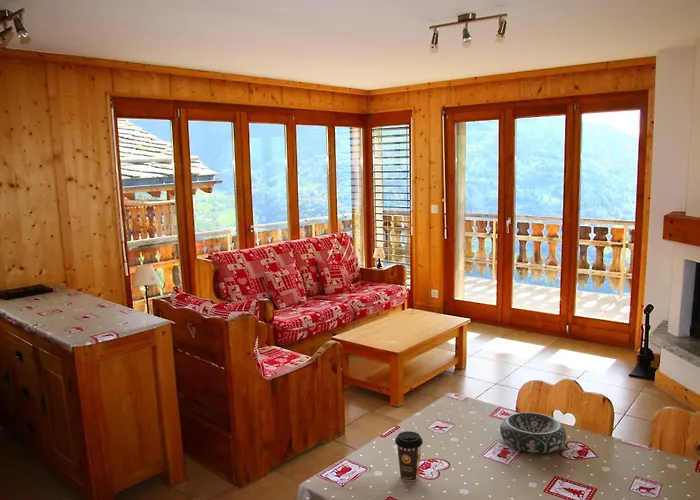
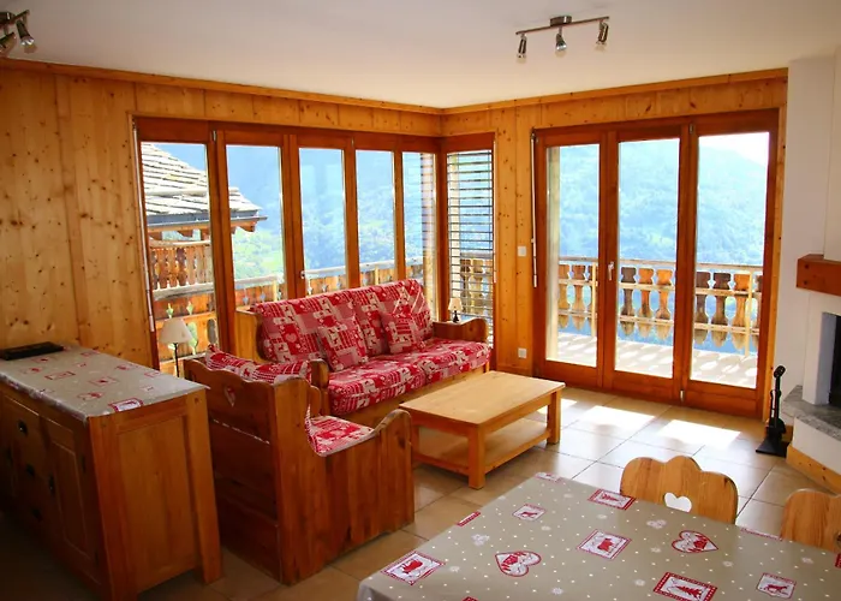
- decorative bowl (532, 432)
- coffee cup (409, 456)
